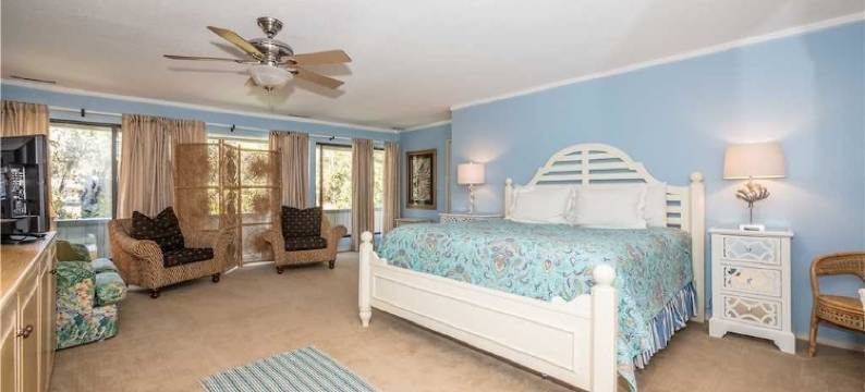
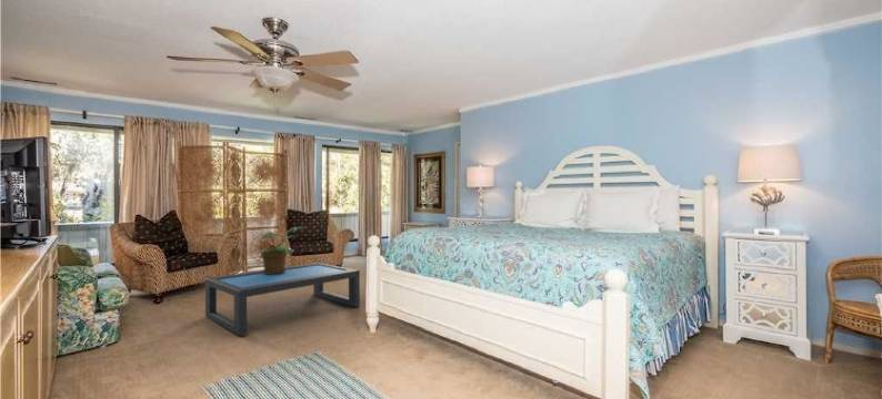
+ coffee table (285, 289)
+ potted plant (282, 249)
